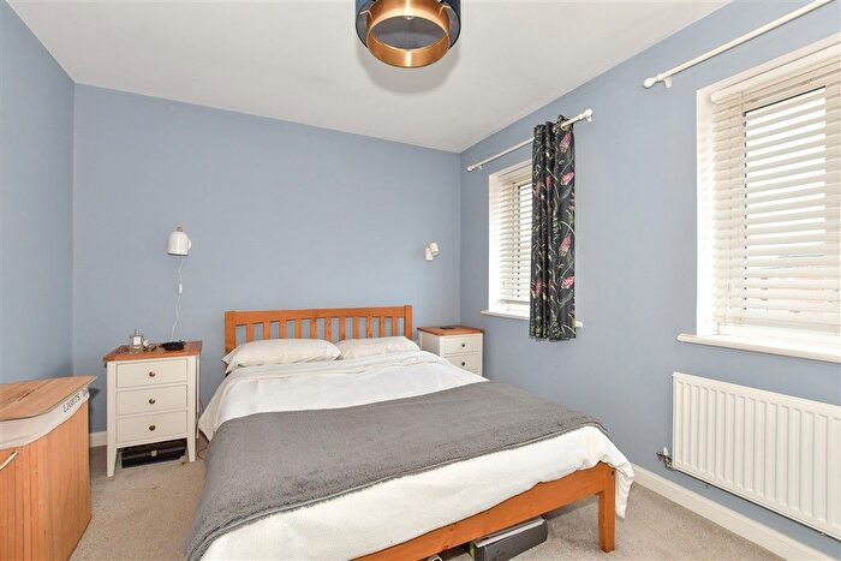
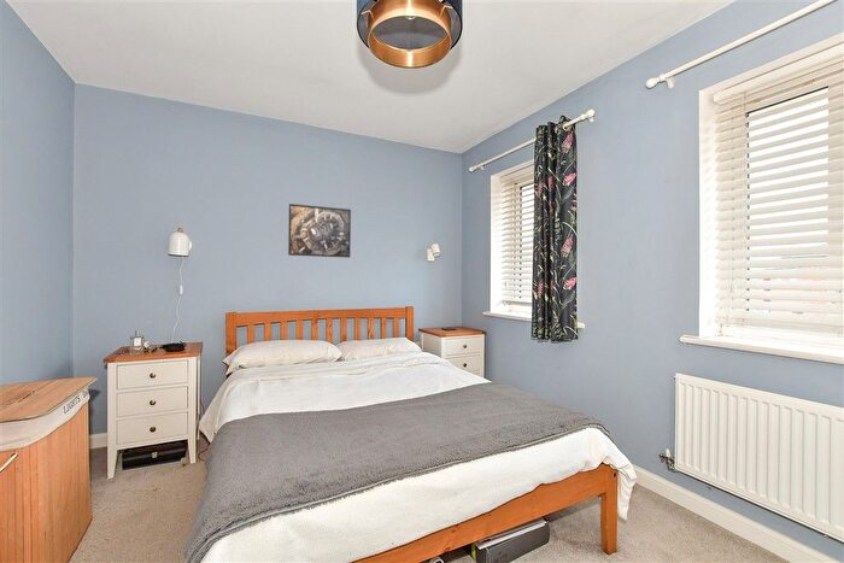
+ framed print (320, 231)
